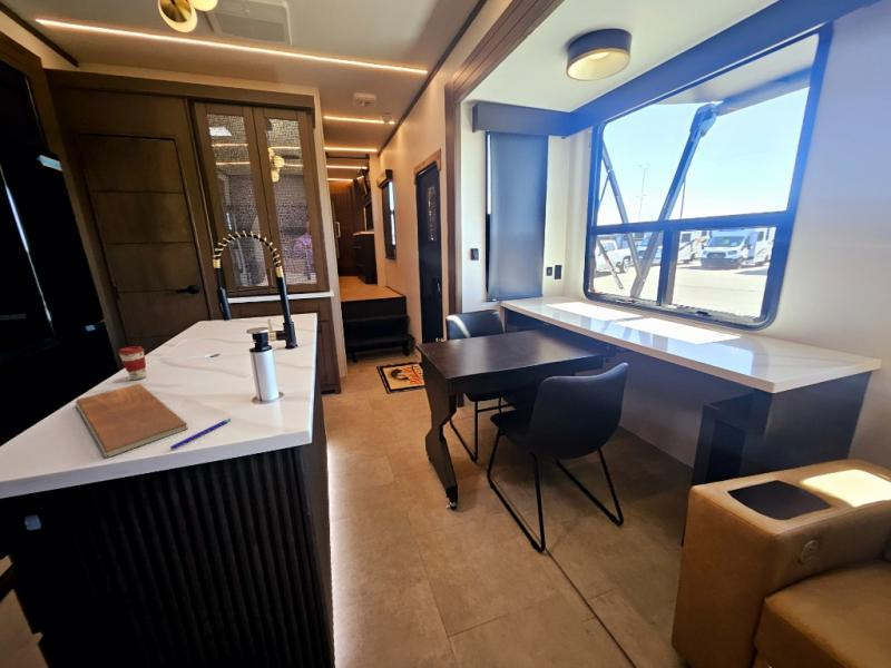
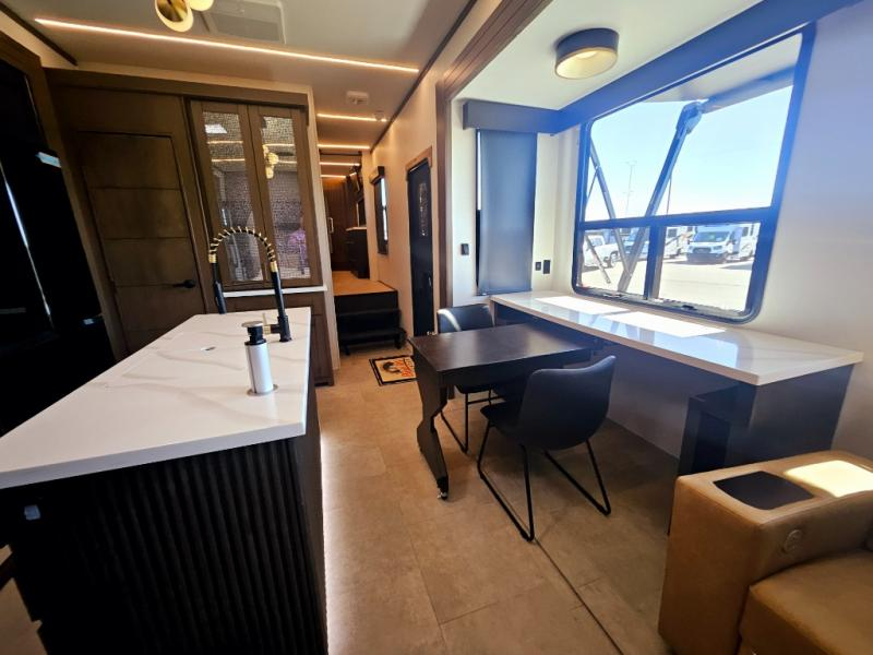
- coffee cup (134, 363)
- pen (203, 432)
- chopping board (126, 413)
